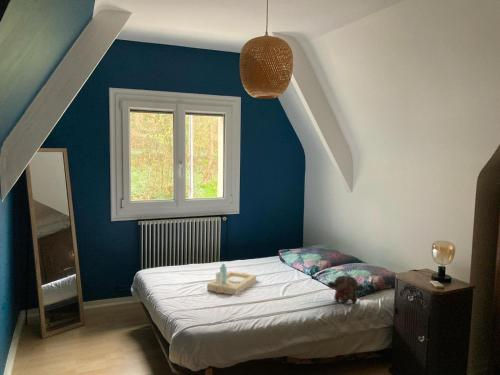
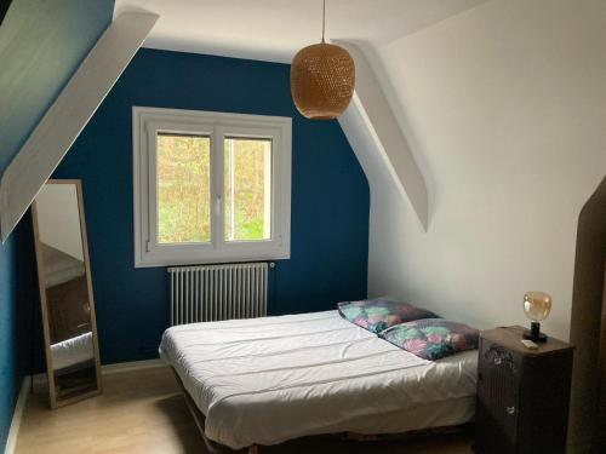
- serving tray (232, 274)
- teddy bear (345, 294)
